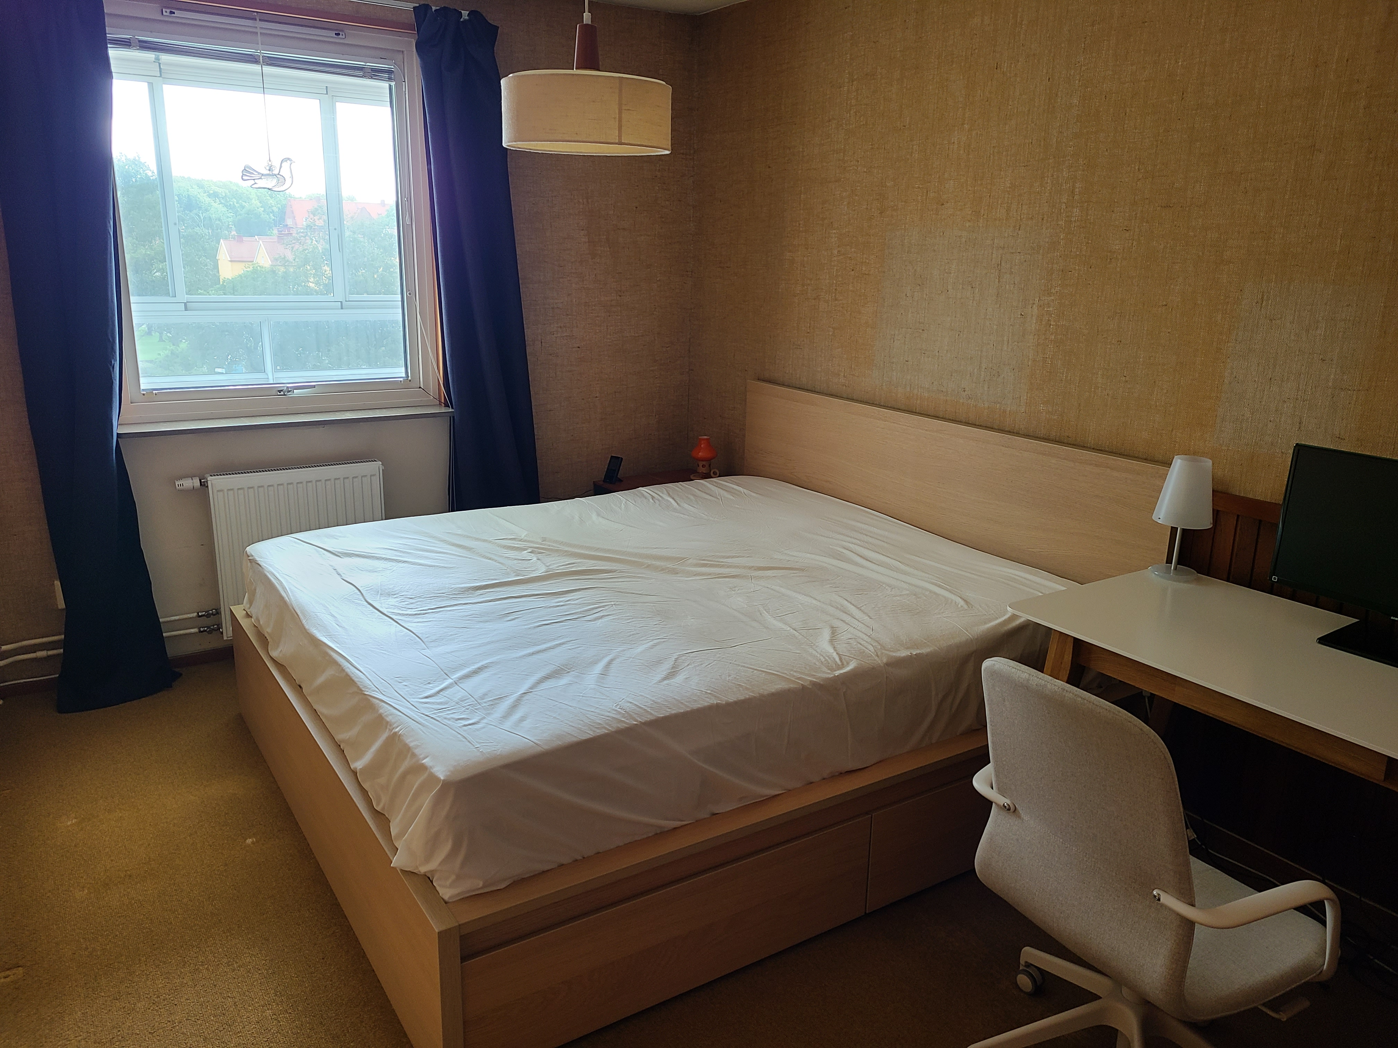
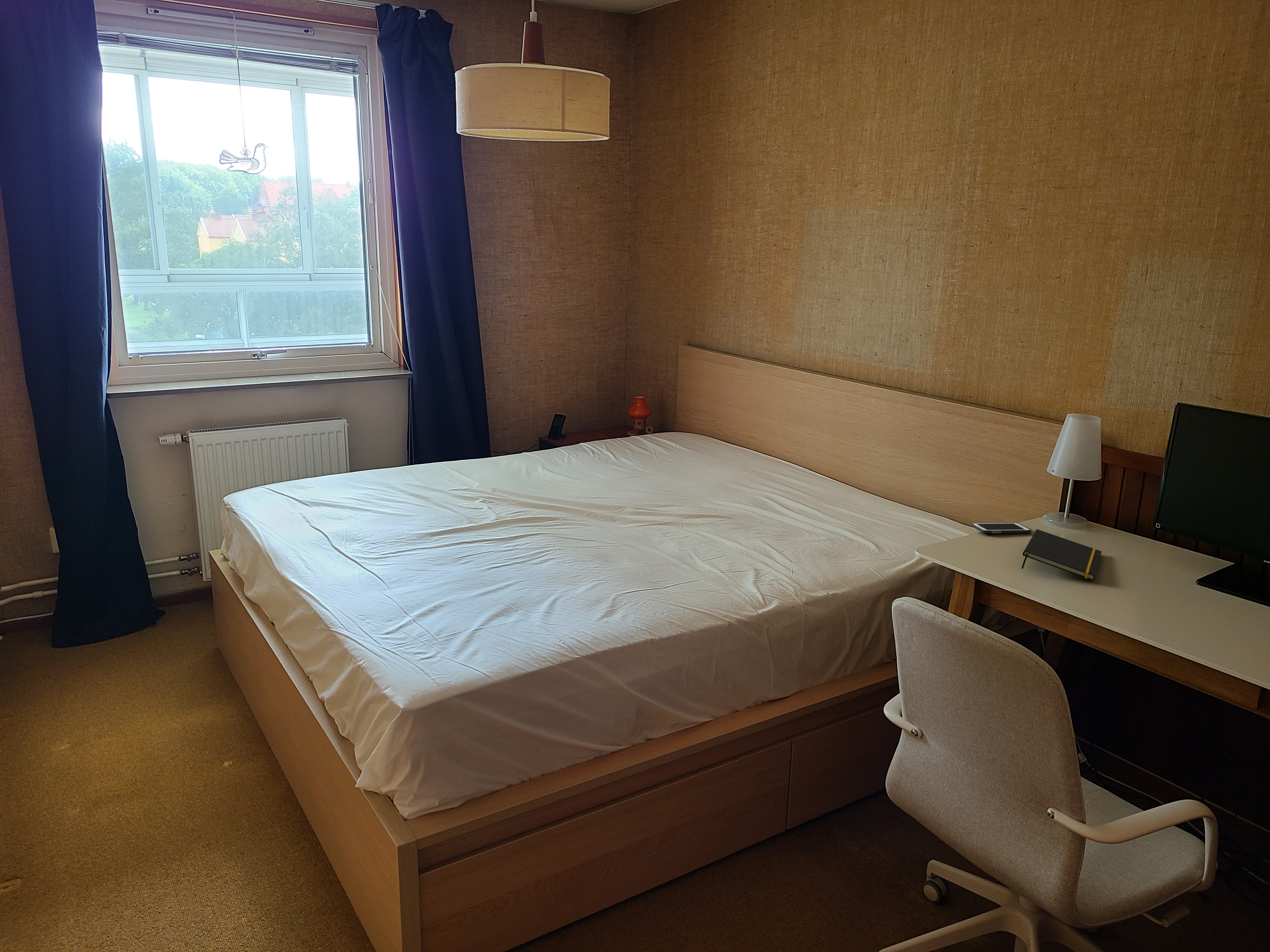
+ notepad (1063, 553)
+ cell phone (1001, 528)
